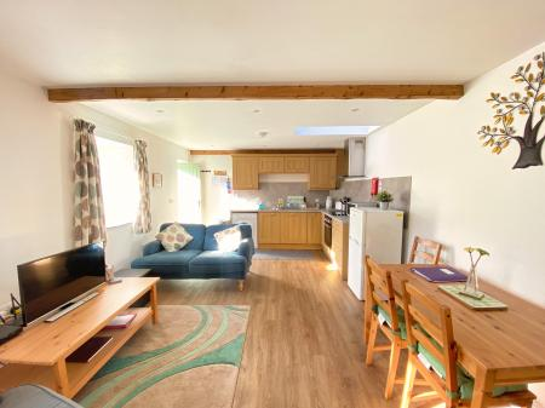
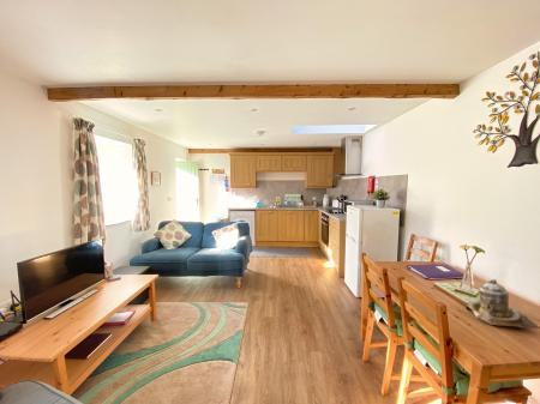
+ teapot (496, 297)
